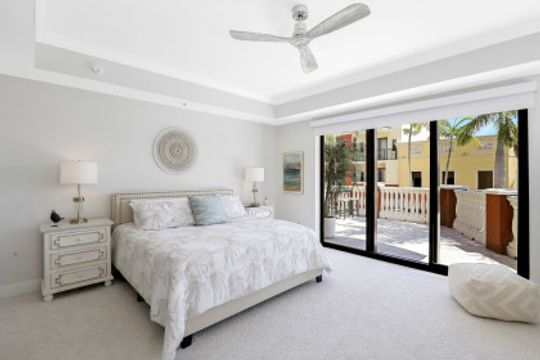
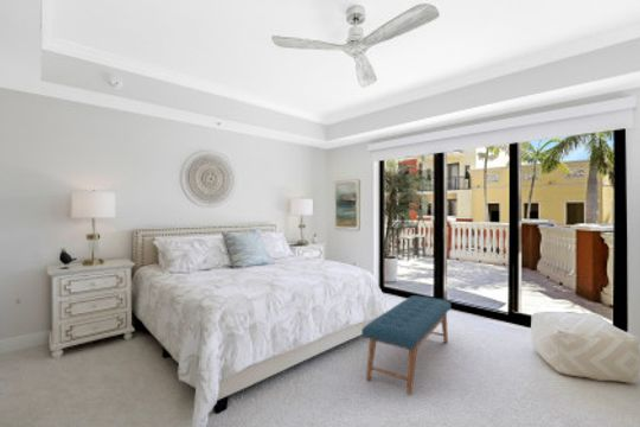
+ bench (411, 333)
